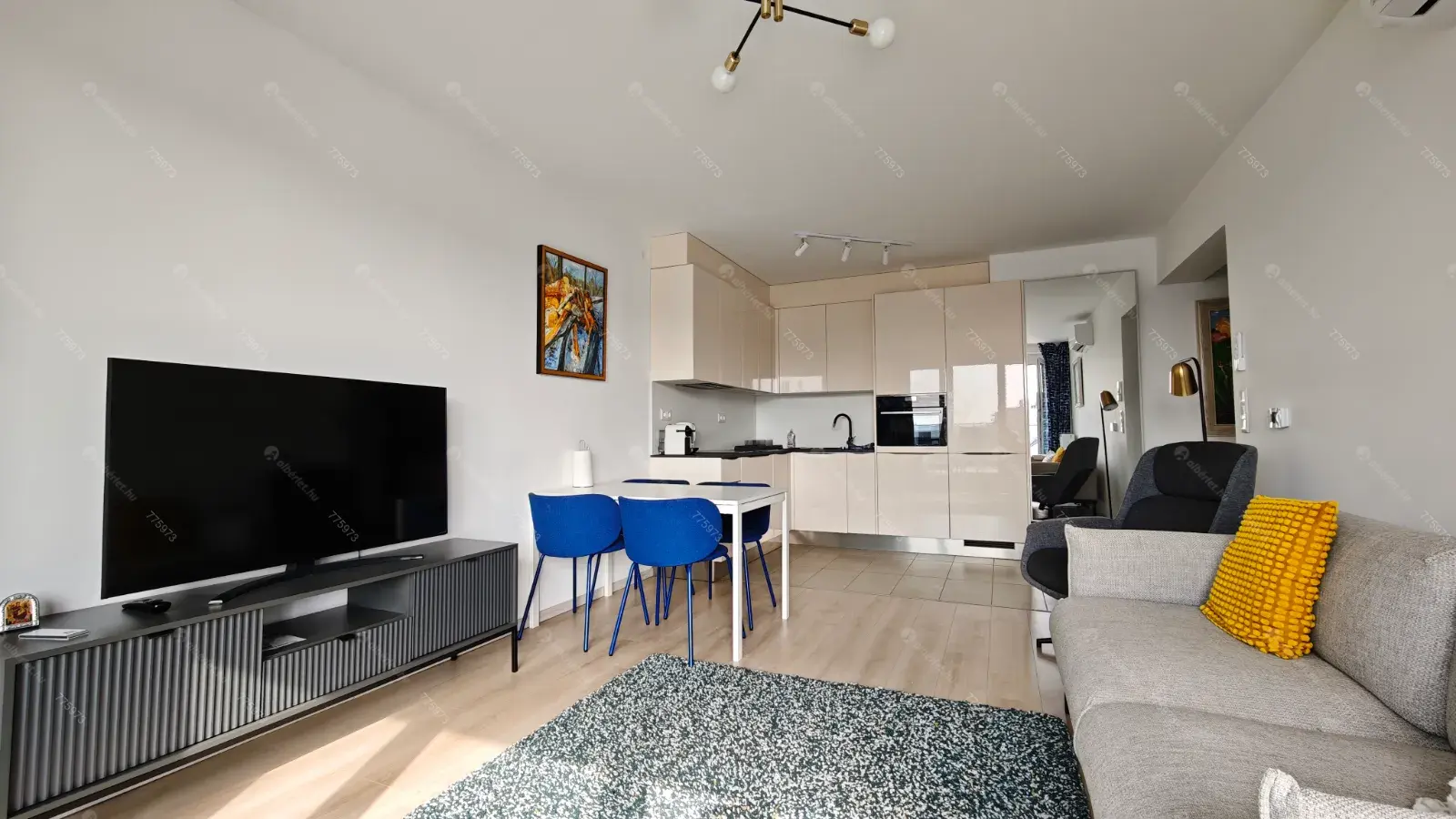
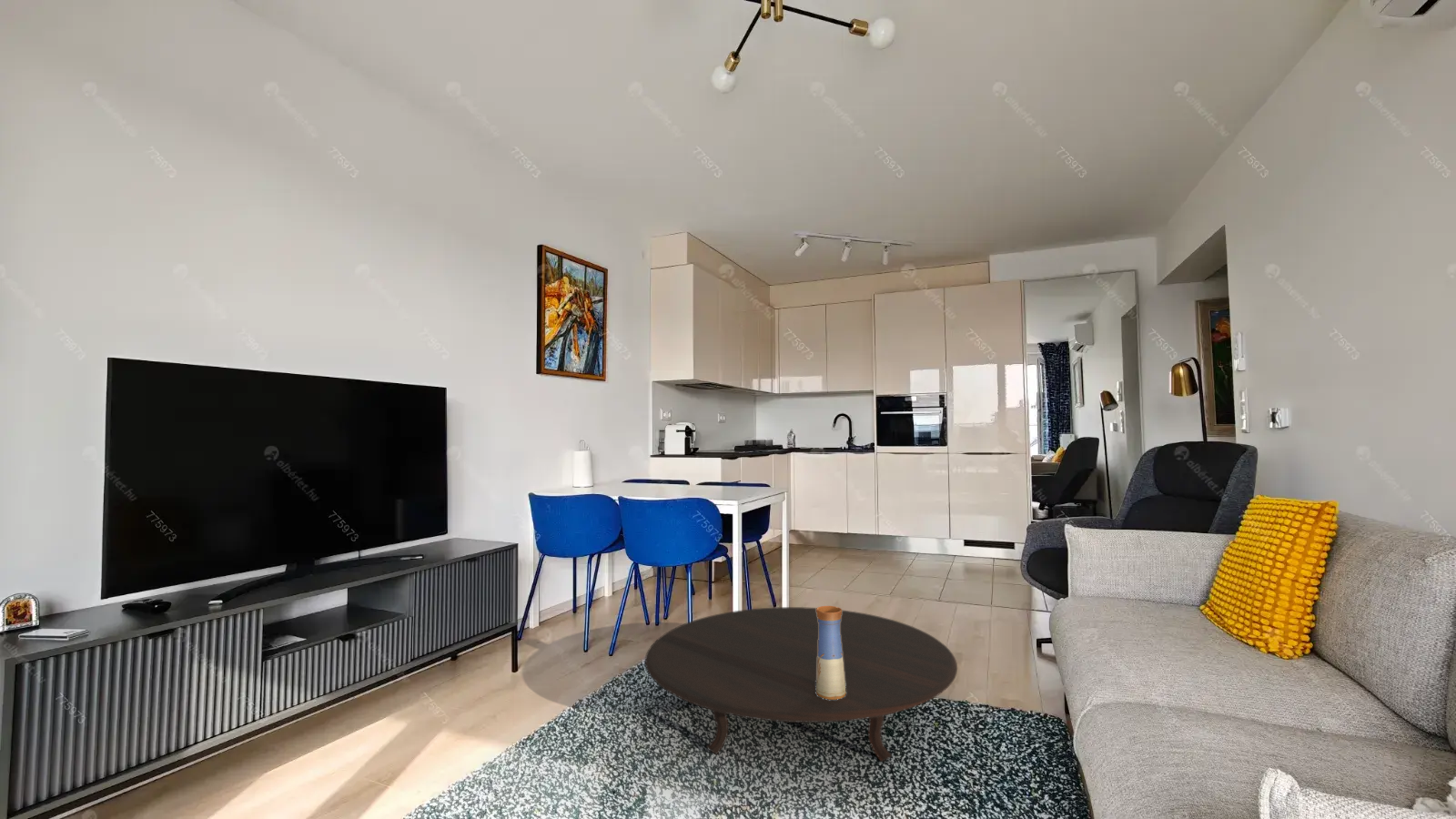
+ vase (830, 651)
+ table (797, 682)
